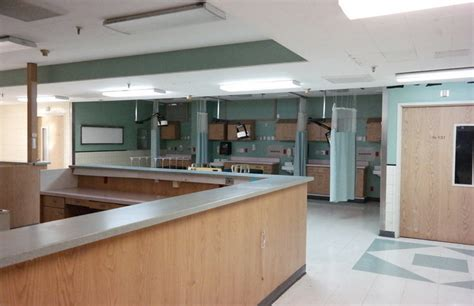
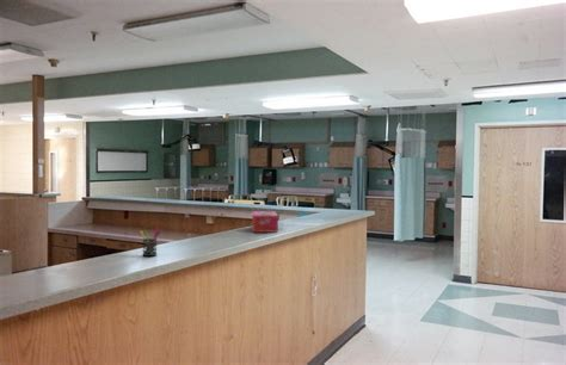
+ pen holder (149, 240)
+ tissue box (264, 221)
